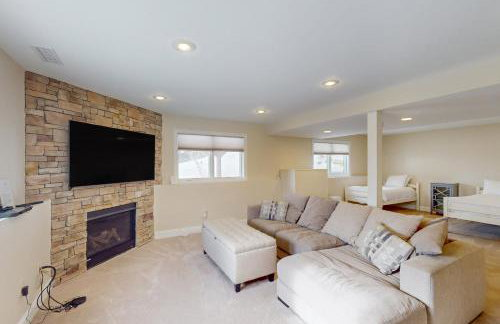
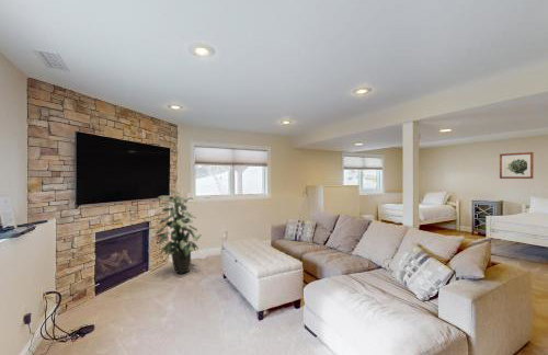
+ wall art (515, 165)
+ indoor plant (178, 231)
